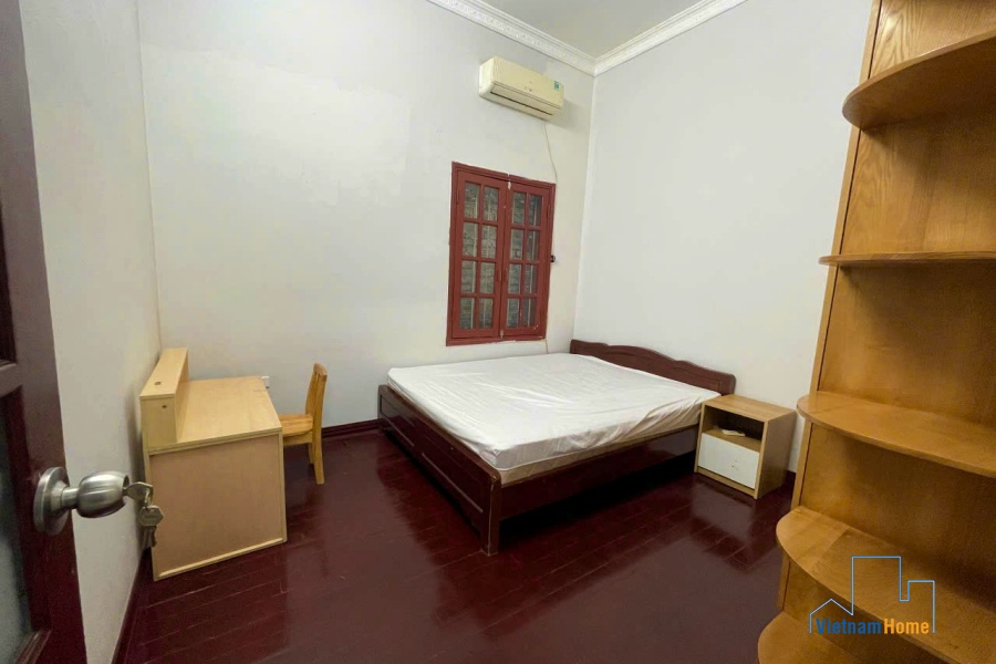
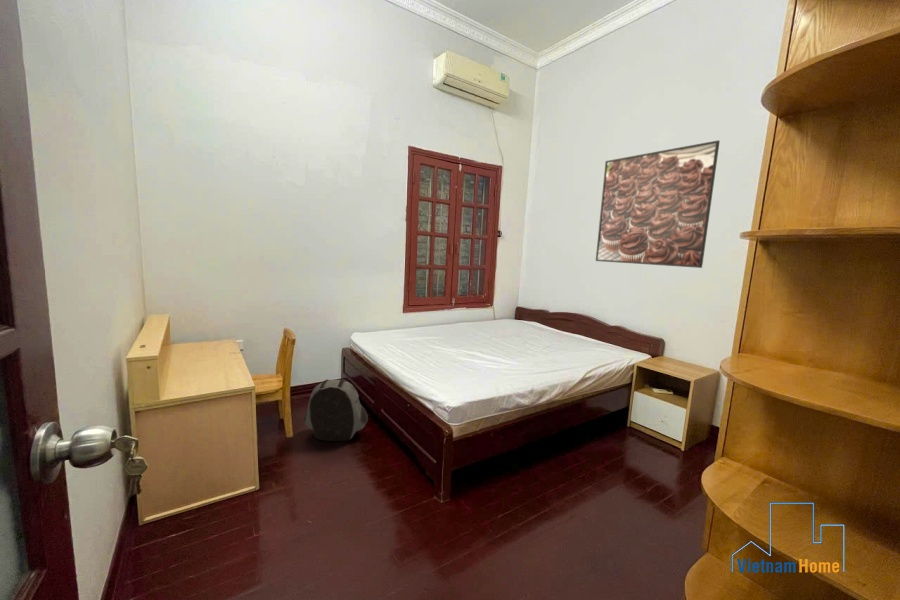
+ backpack (335, 407)
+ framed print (649, 209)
